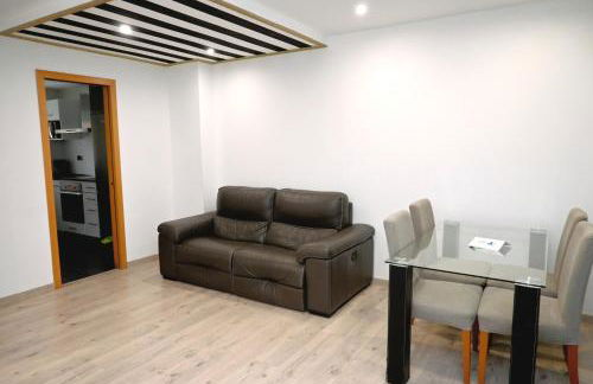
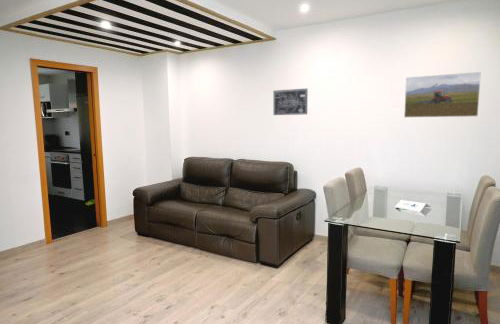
+ wall art (290, 102)
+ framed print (440, 96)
